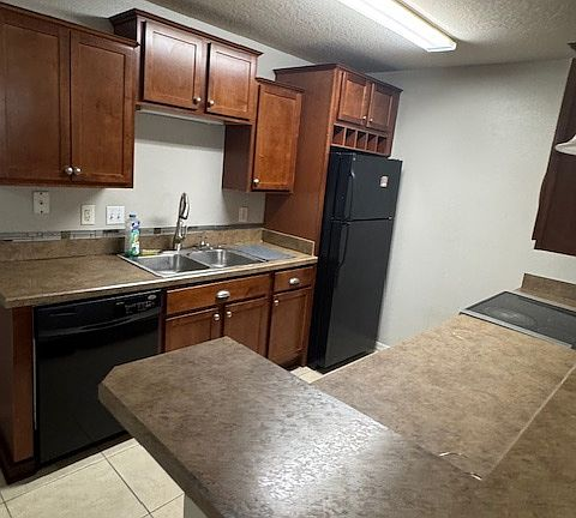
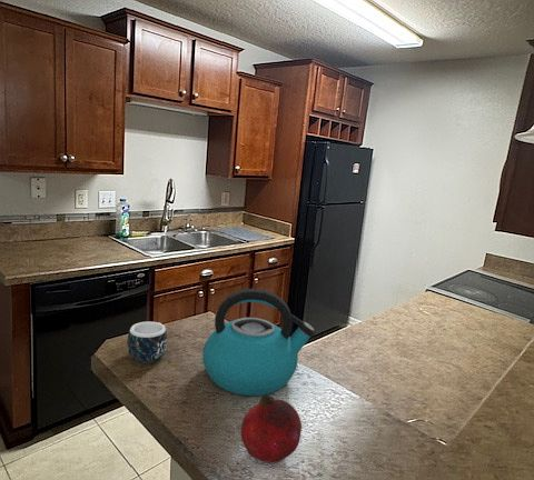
+ fruit (271, 427)
+ kettle (259, 333)
+ mug (150, 339)
